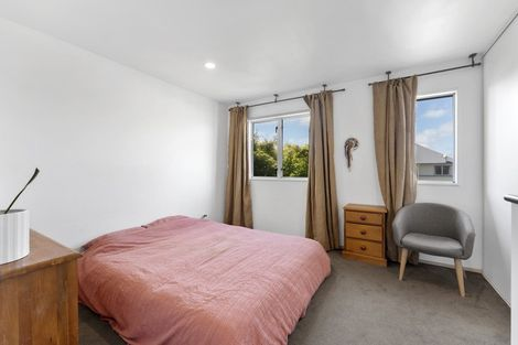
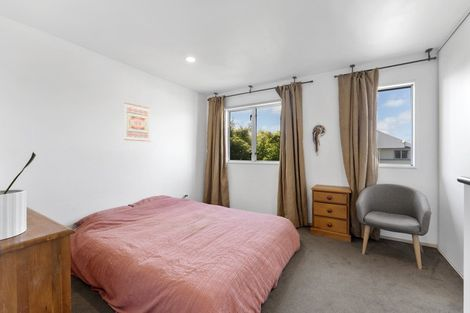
+ wall art (137, 123)
